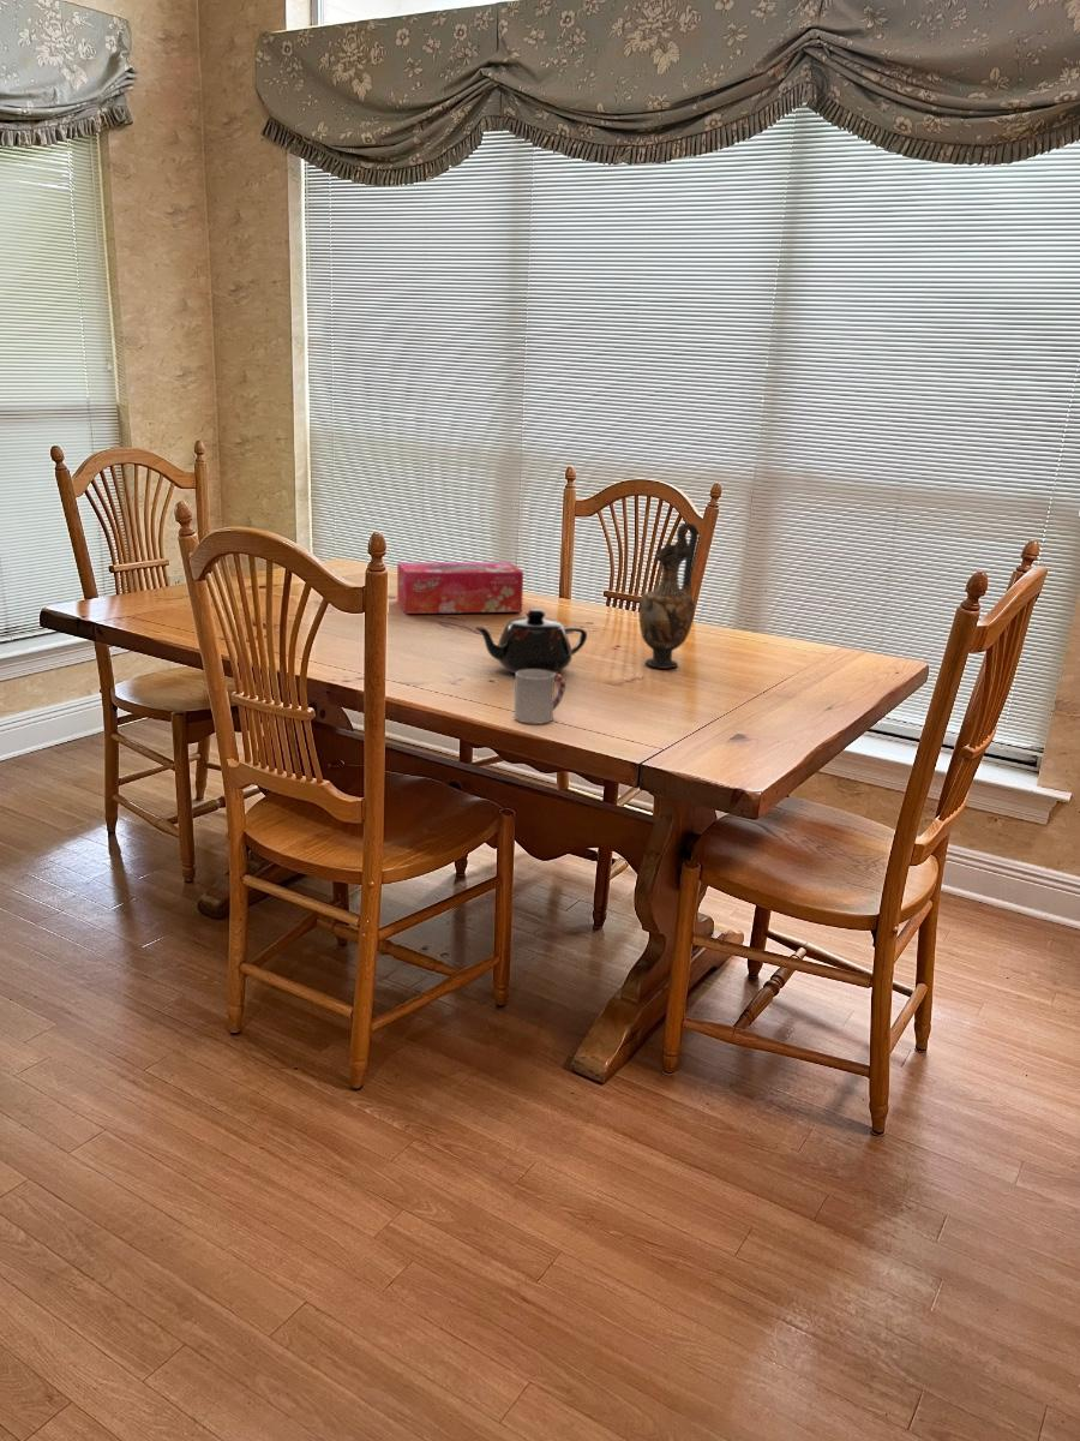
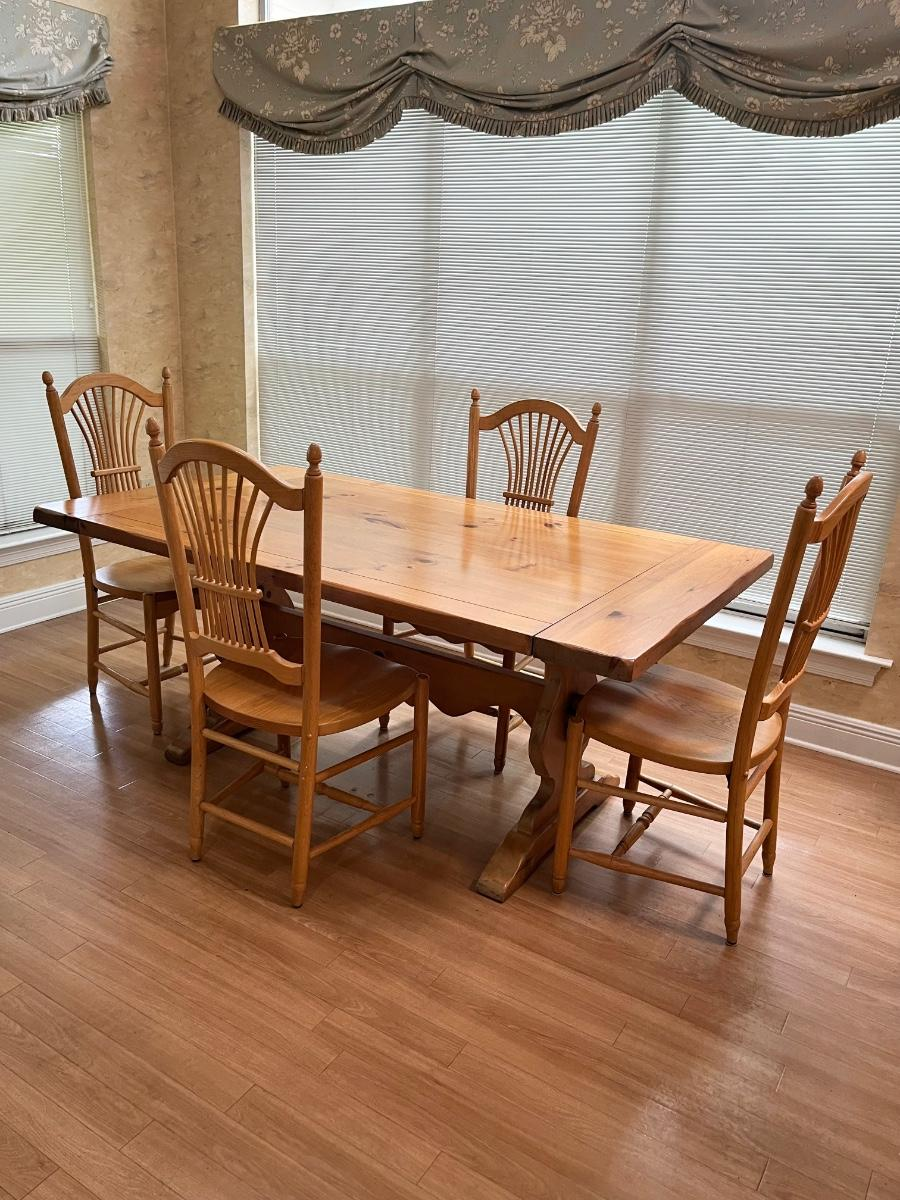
- teapot (530, 640)
- tissue box (458, 586)
- cup (541, 694)
- vase (668, 594)
